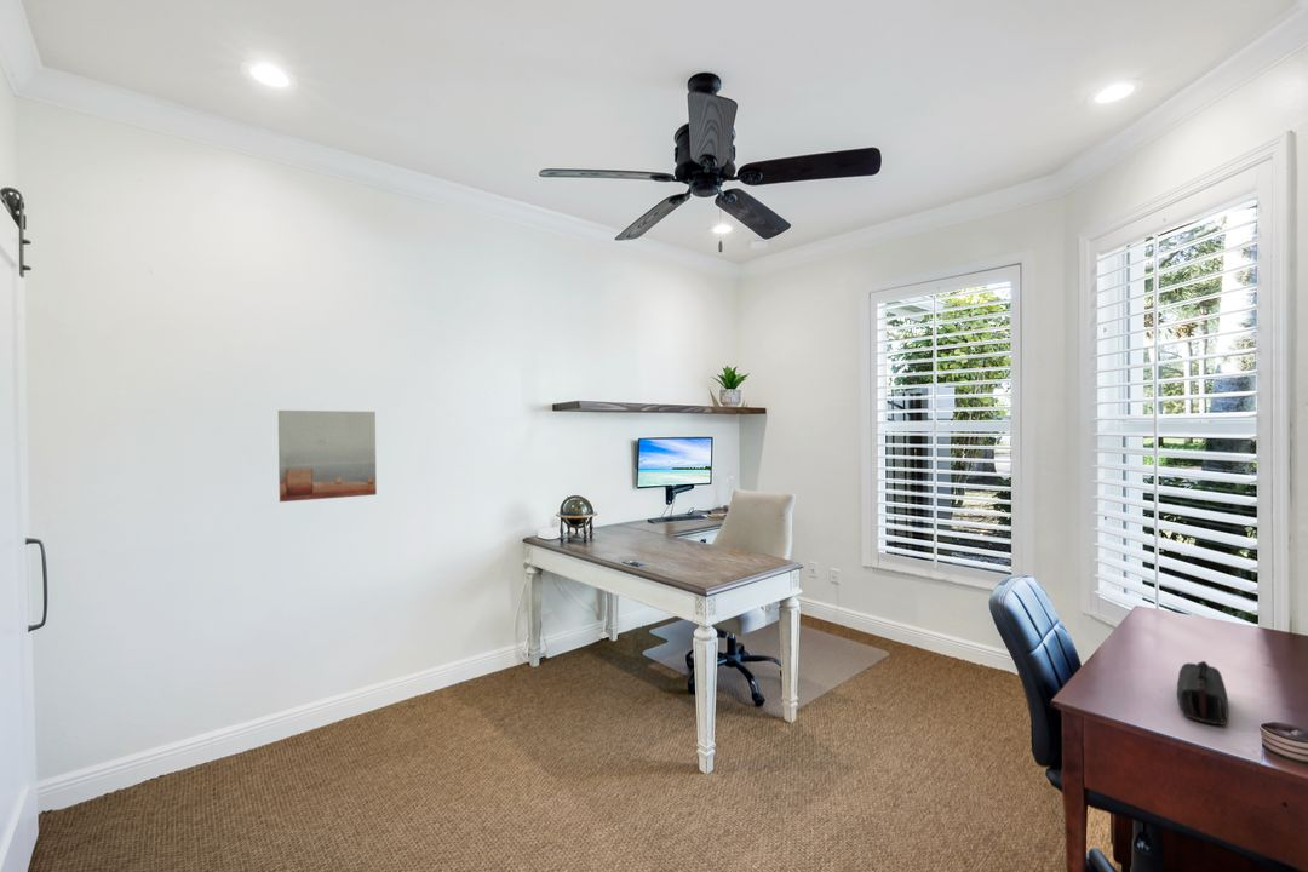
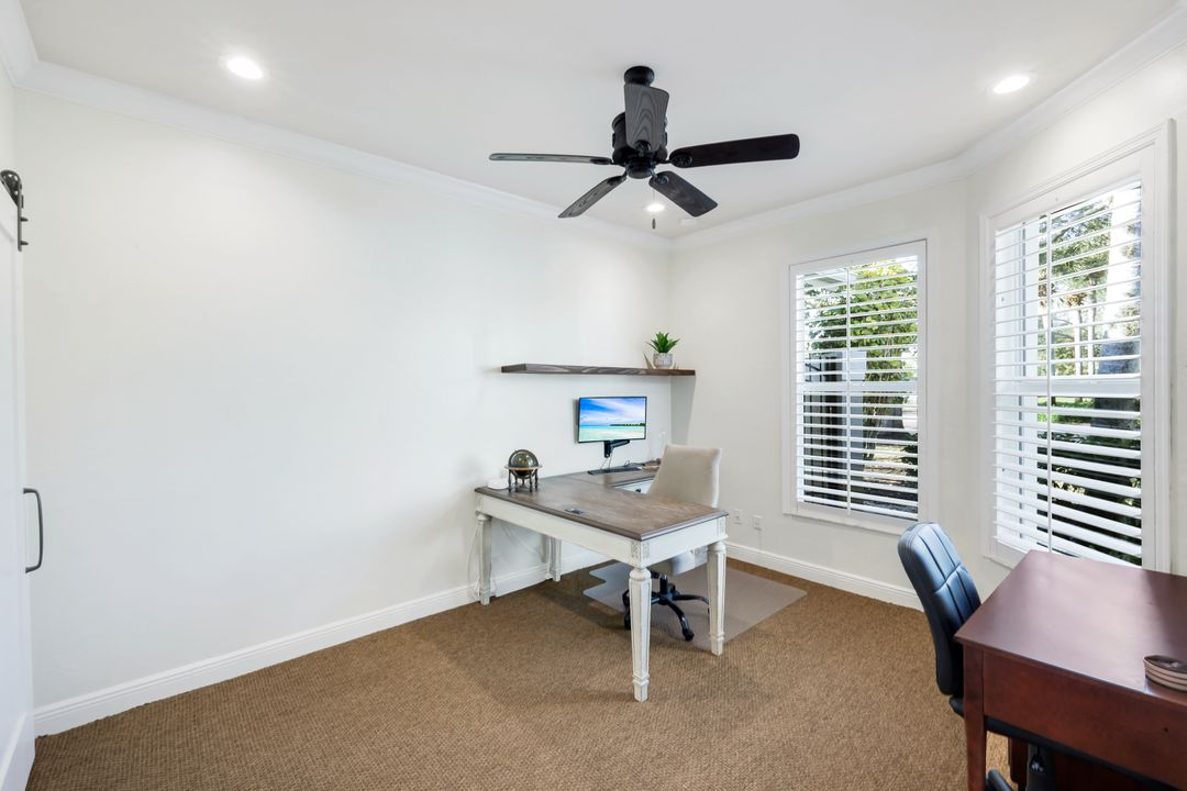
- wall art (329, 454)
- pencil case (1201, 683)
